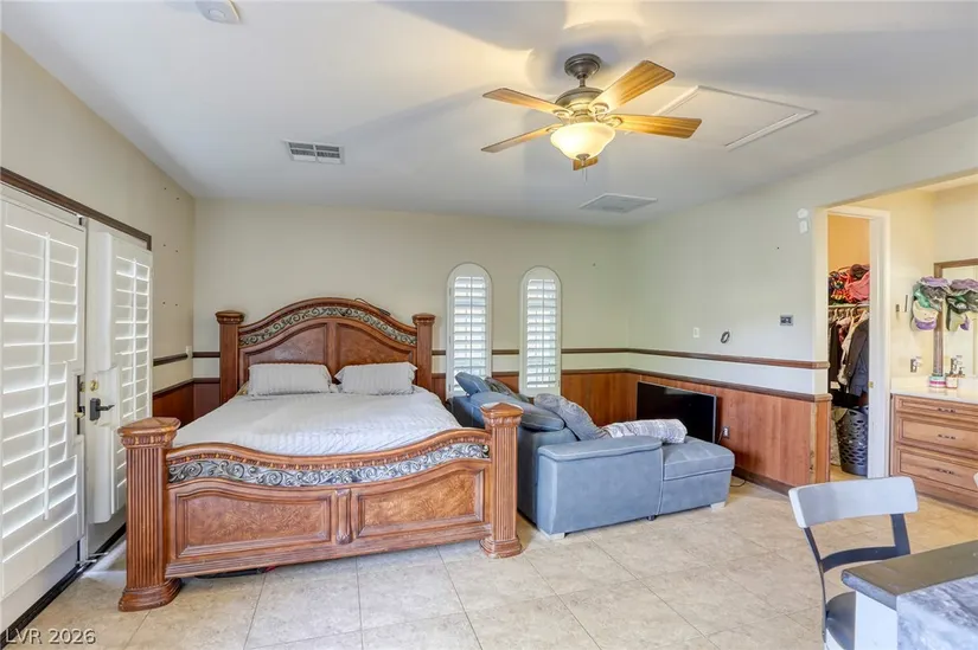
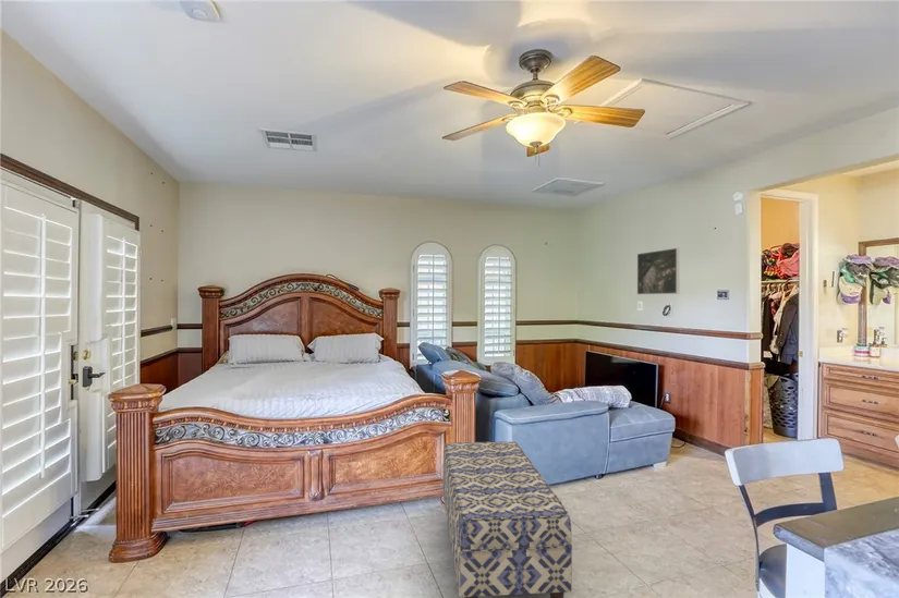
+ bench (494, 515)
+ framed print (656, 272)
